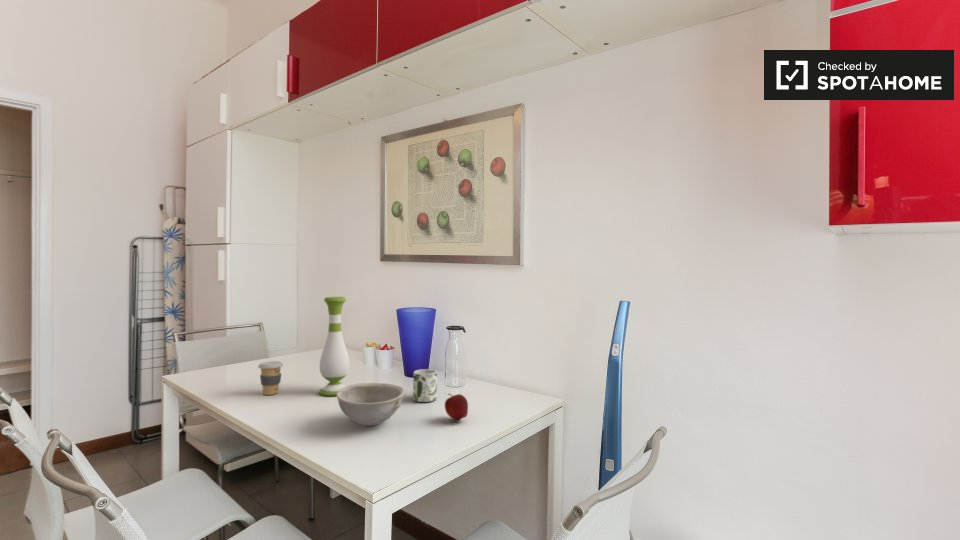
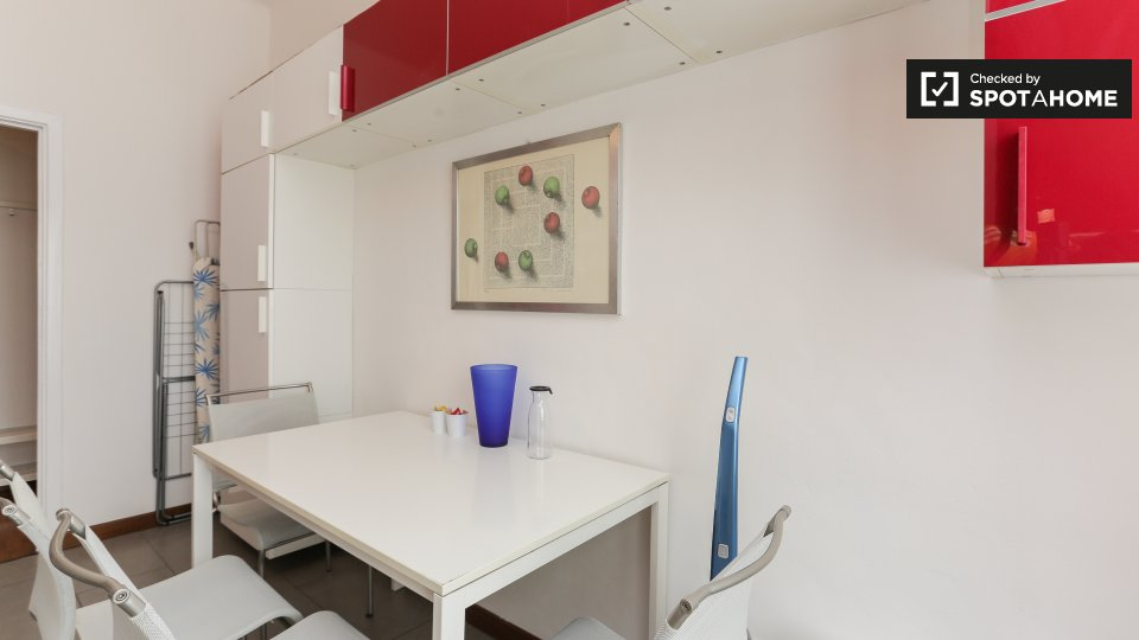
- mug (426, 383)
- bowl (370, 406)
- vase (334, 344)
- apple (456, 407)
- coffee cup (270, 377)
